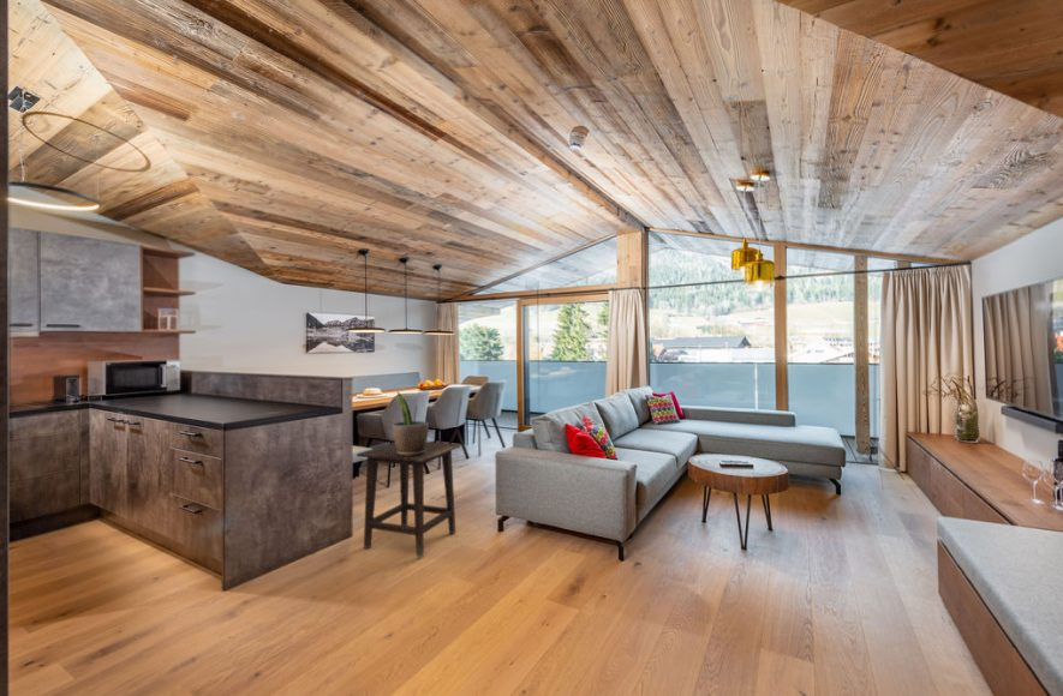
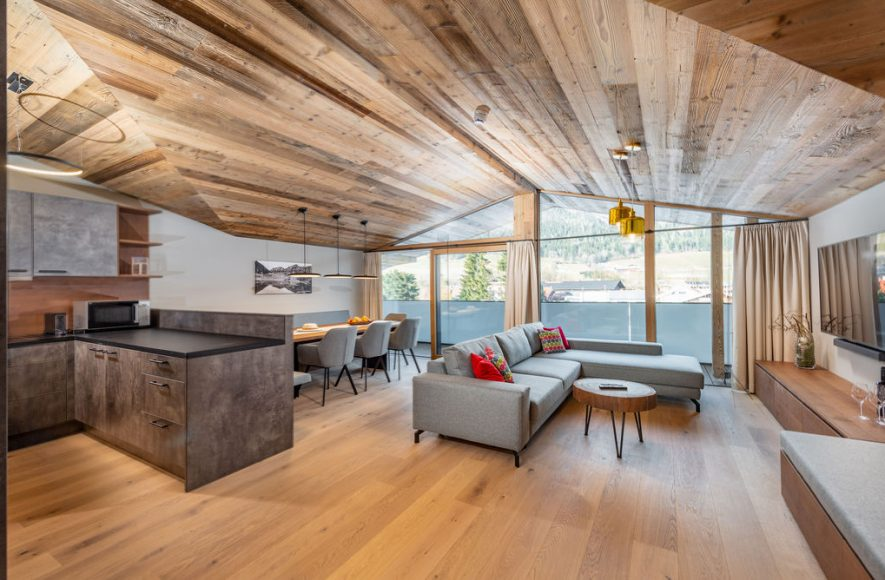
- side table (413, 494)
- potted plant (410, 421)
